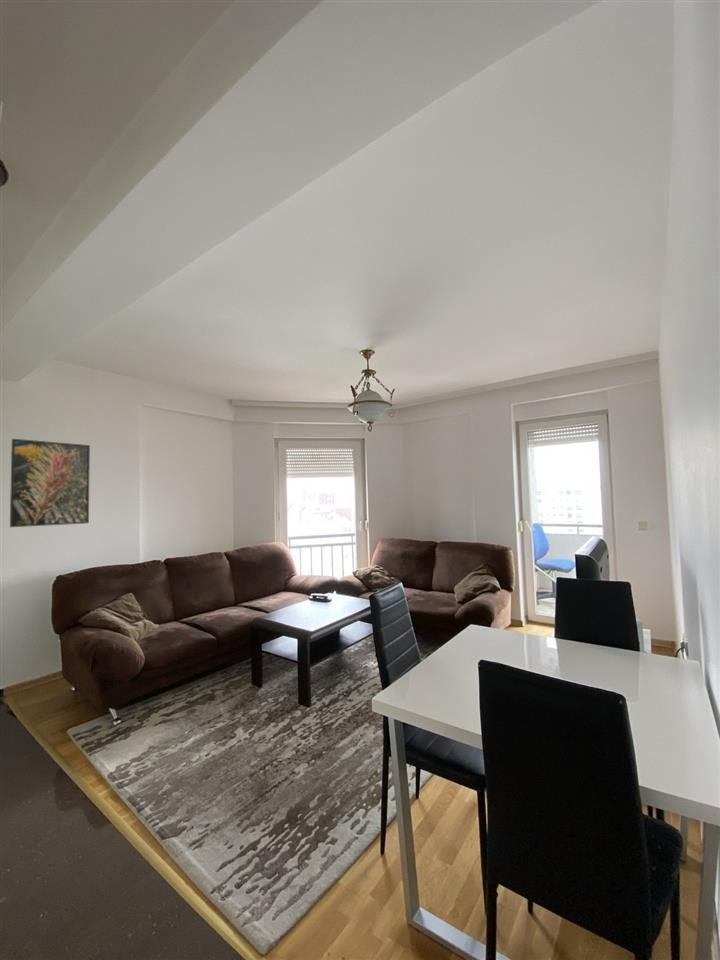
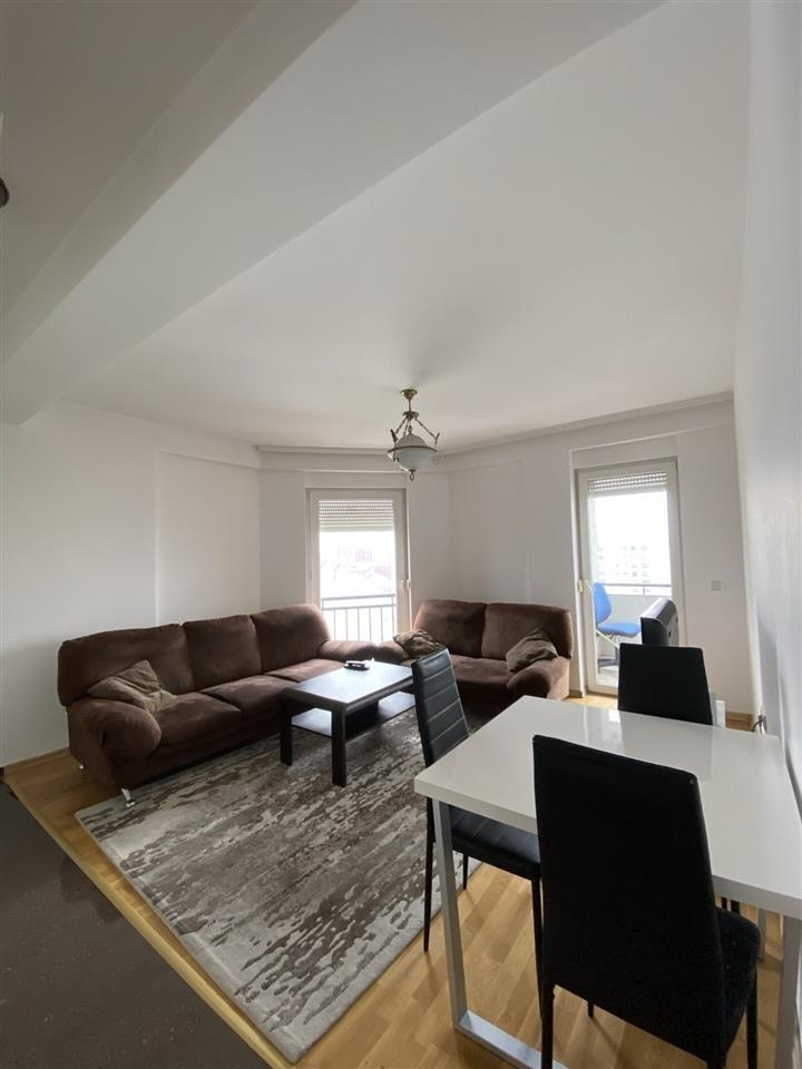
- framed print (52, 483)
